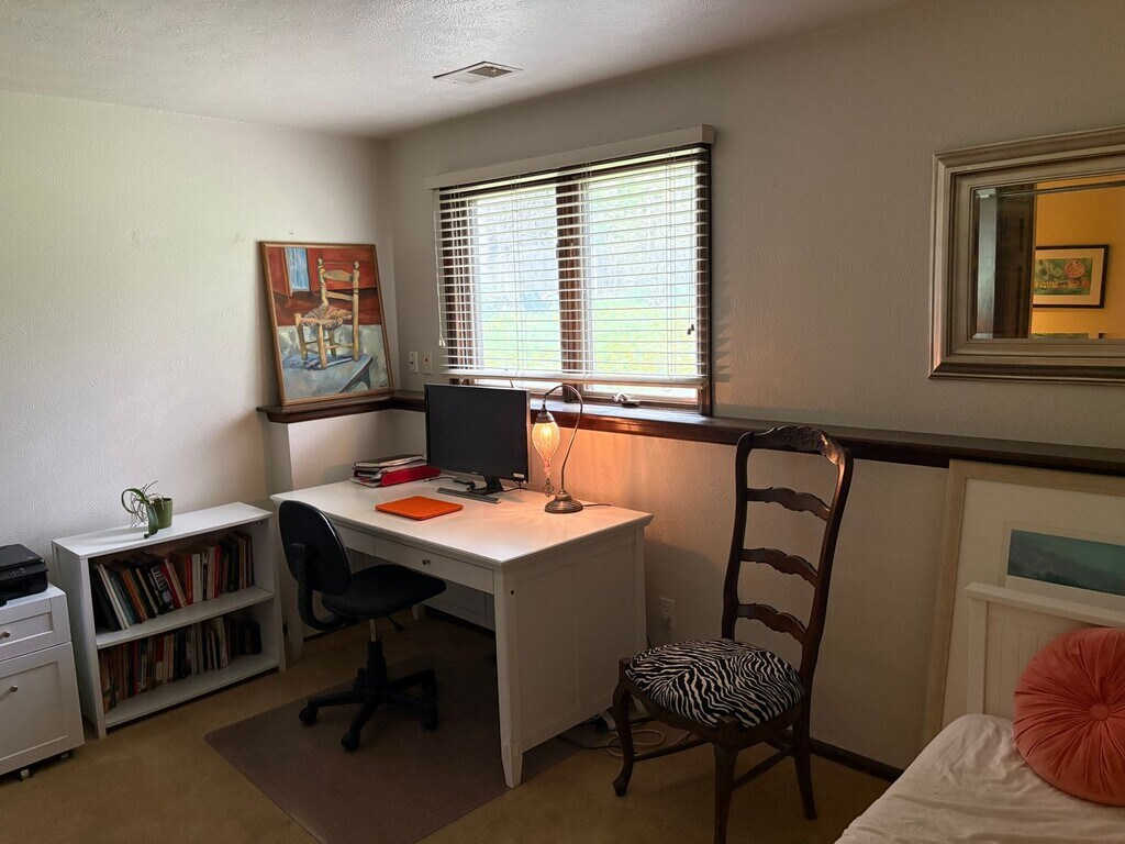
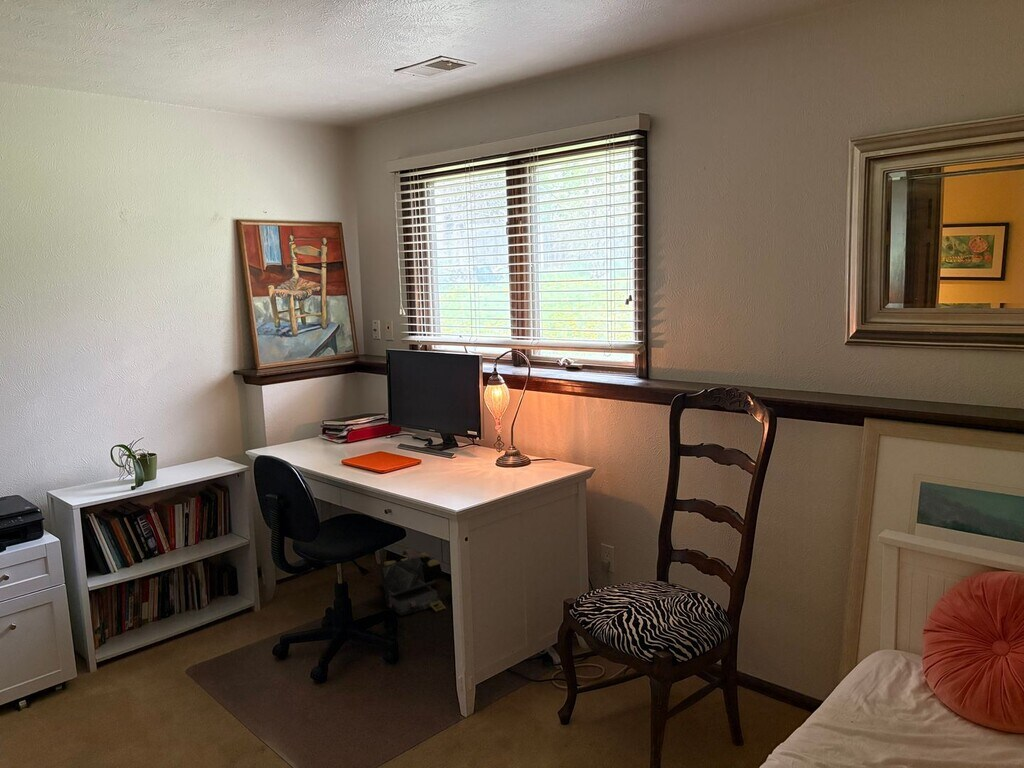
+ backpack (413, 574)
